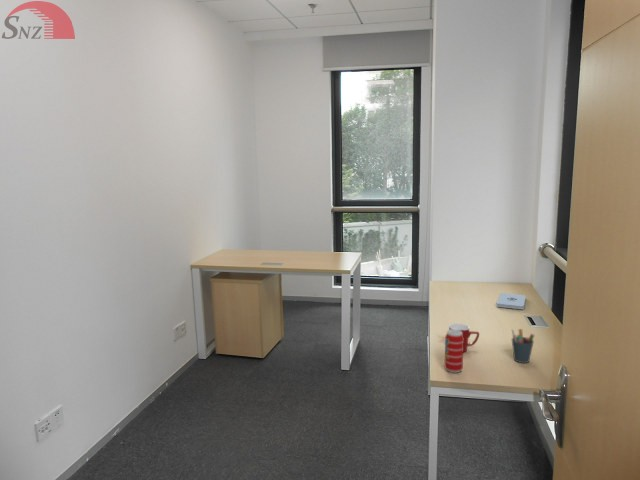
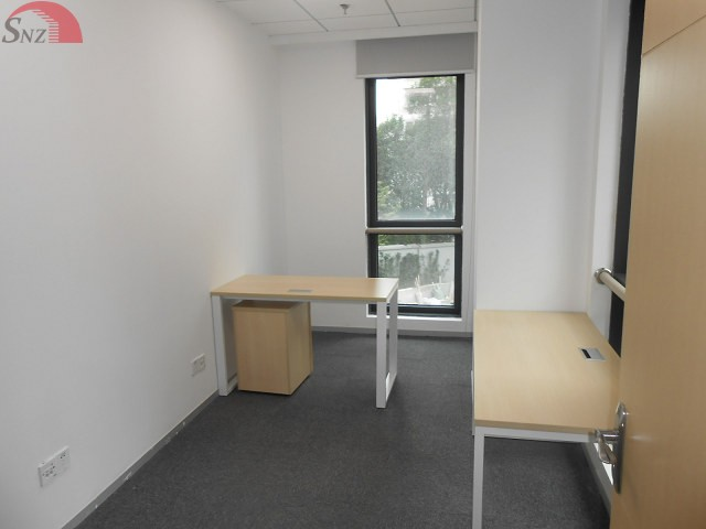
- beverage can (454, 351)
- notepad (511, 300)
- mug (464, 338)
- pen holder (522, 344)
